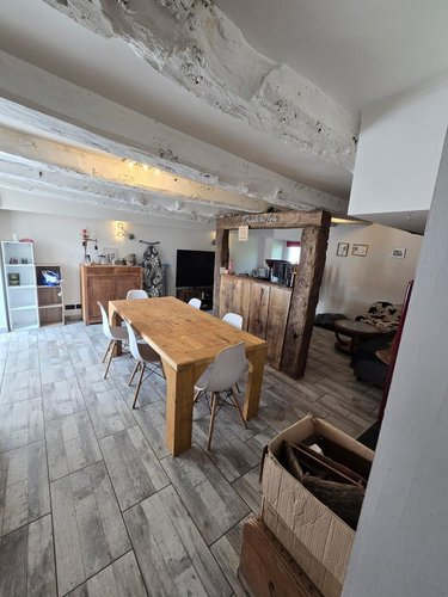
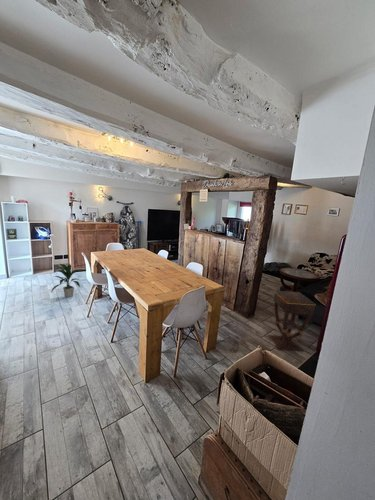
+ side table (289, 320)
+ indoor plant (66, 279)
